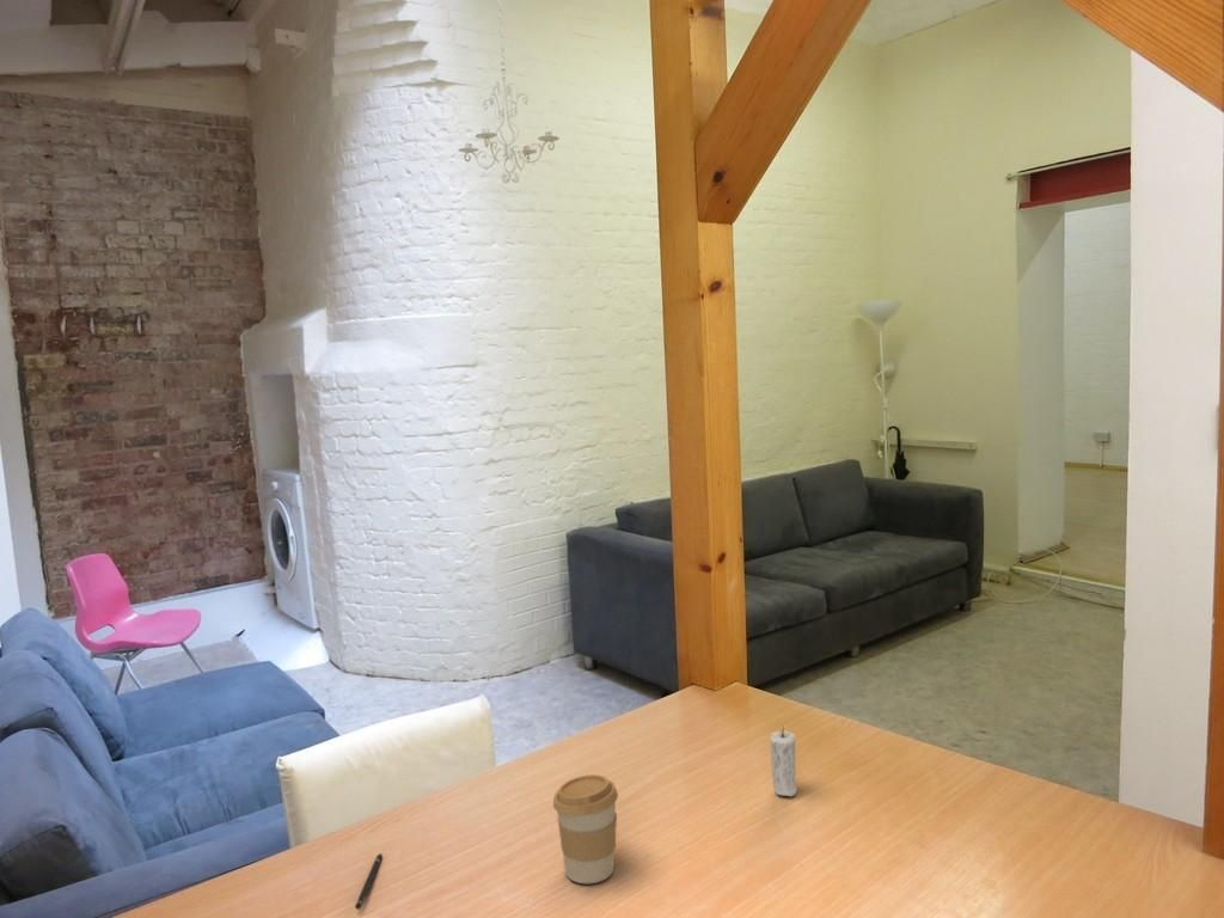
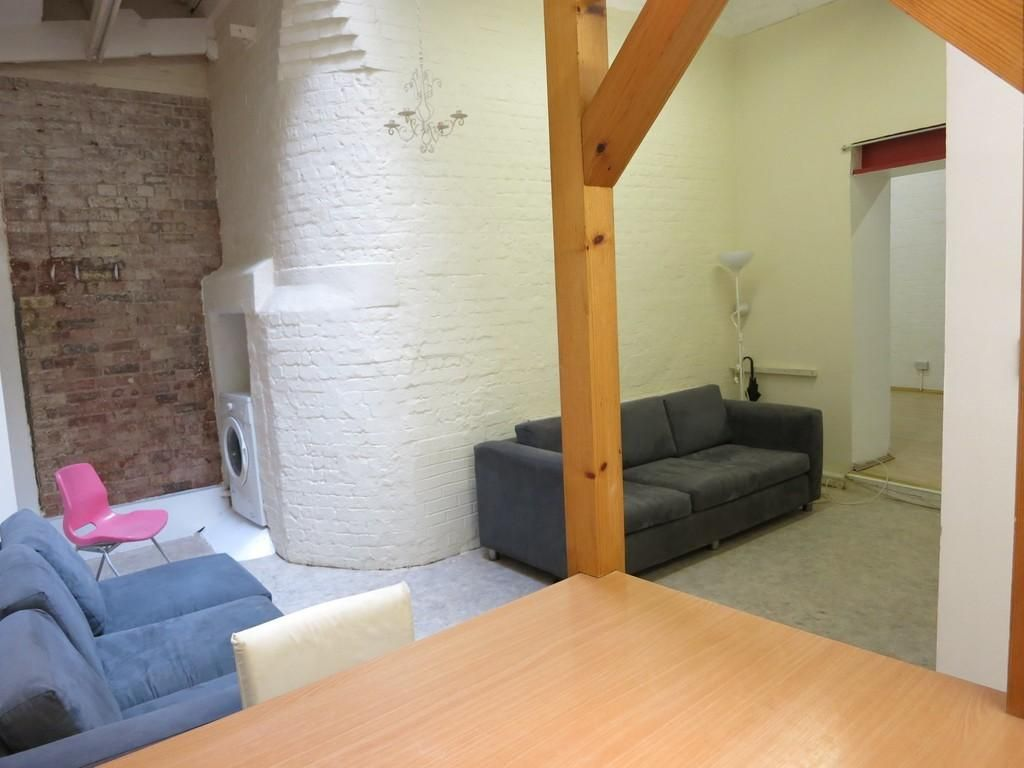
- pen (369, 877)
- coffee cup (587, 826)
- candle (783, 757)
